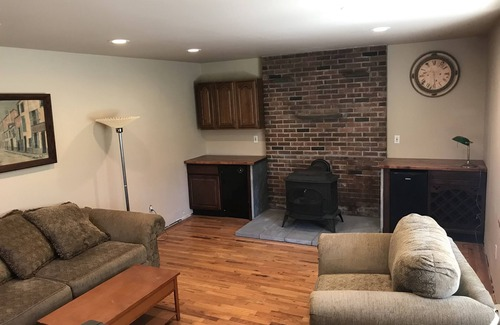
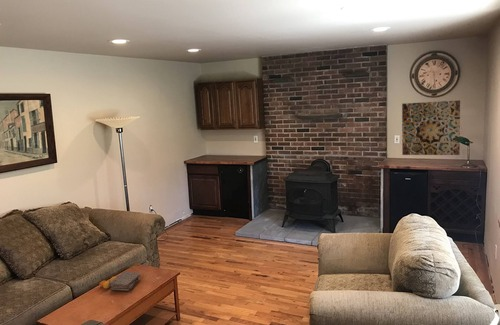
+ book (119, 281)
+ wall art (430, 128)
